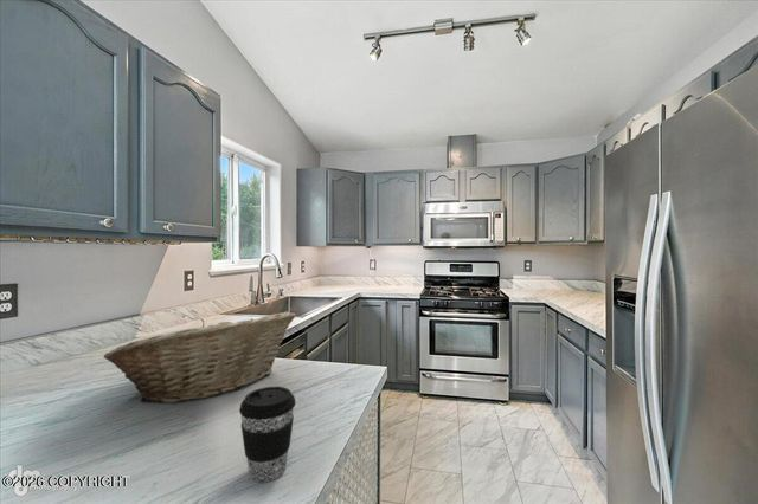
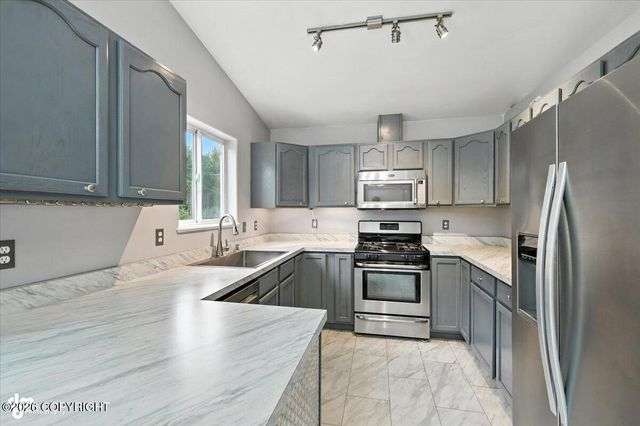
- coffee cup (268, 432)
- fruit basket (213, 347)
